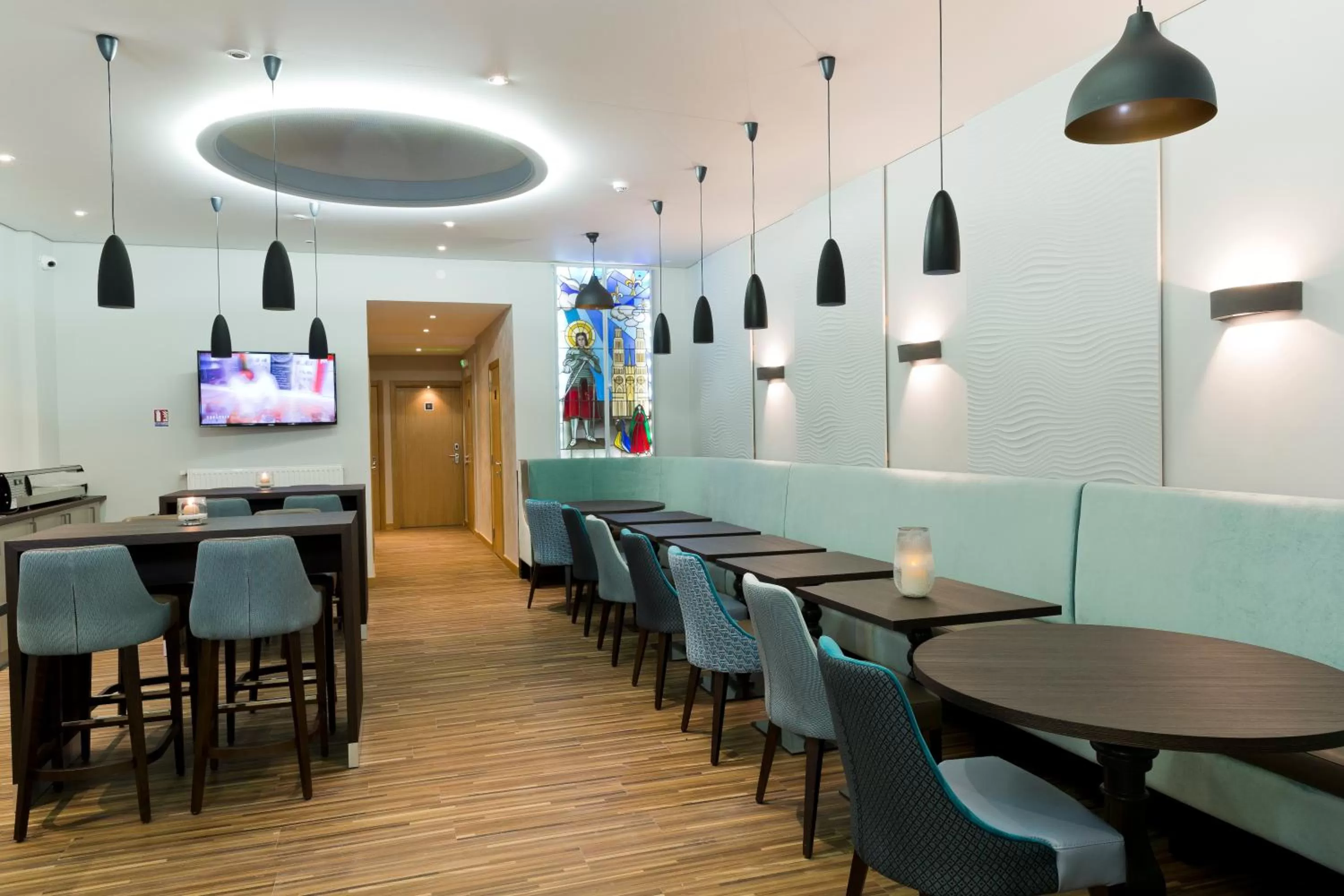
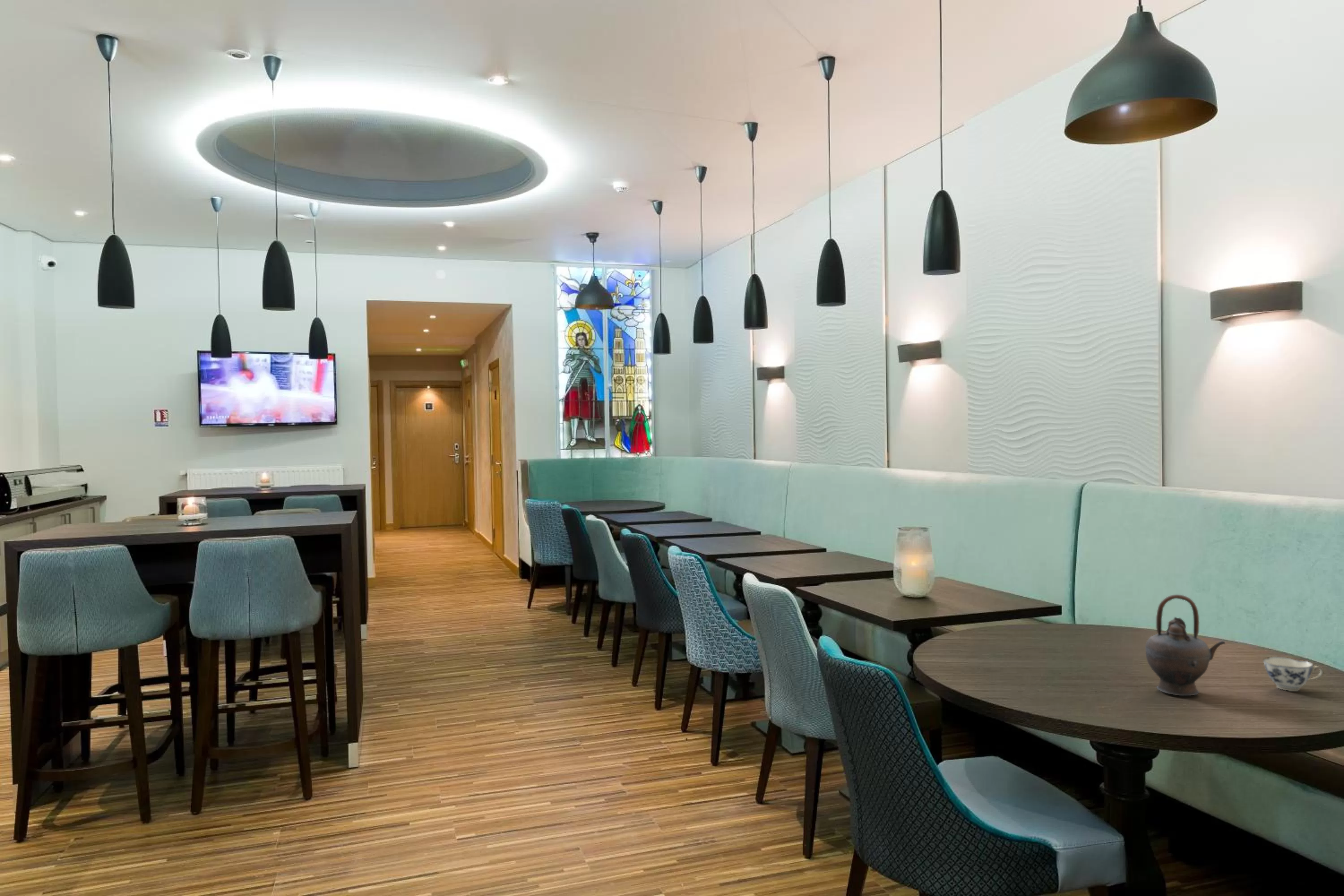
+ teapot (1185, 644)
+ chinaware (1291, 674)
